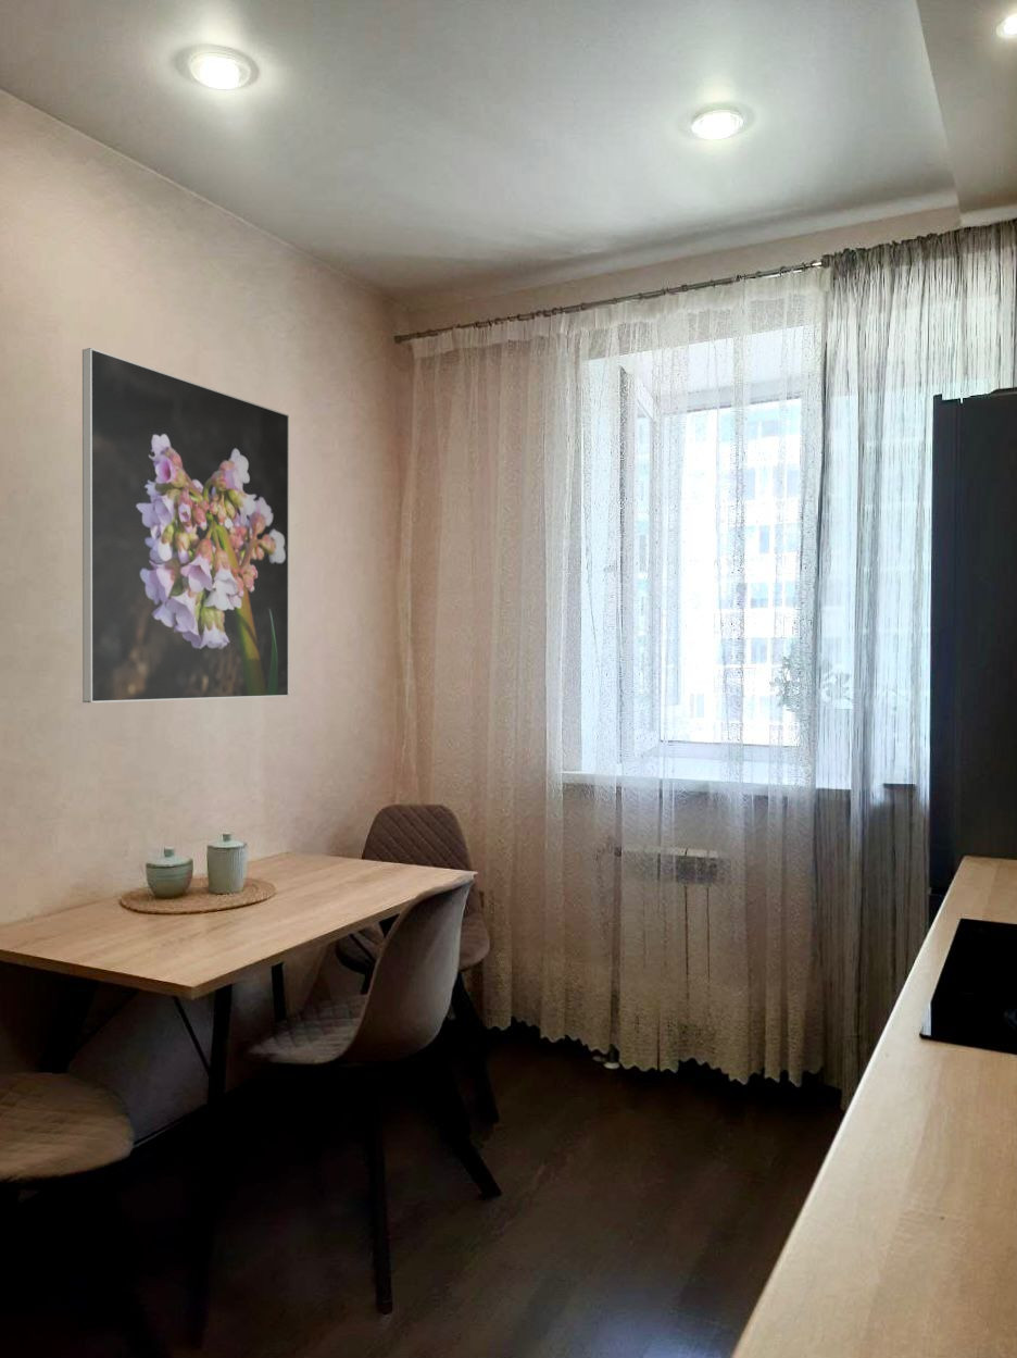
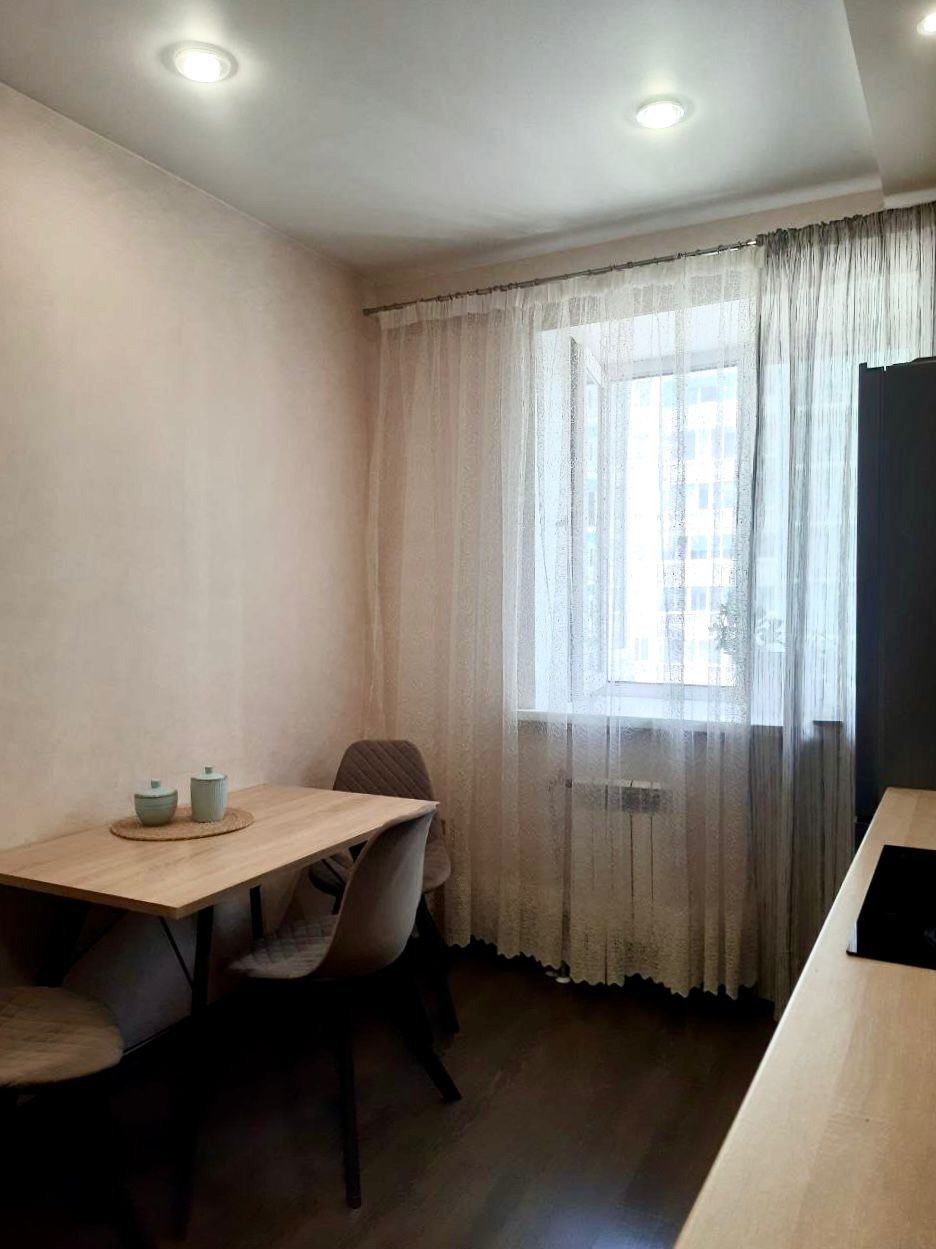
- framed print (197, 543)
